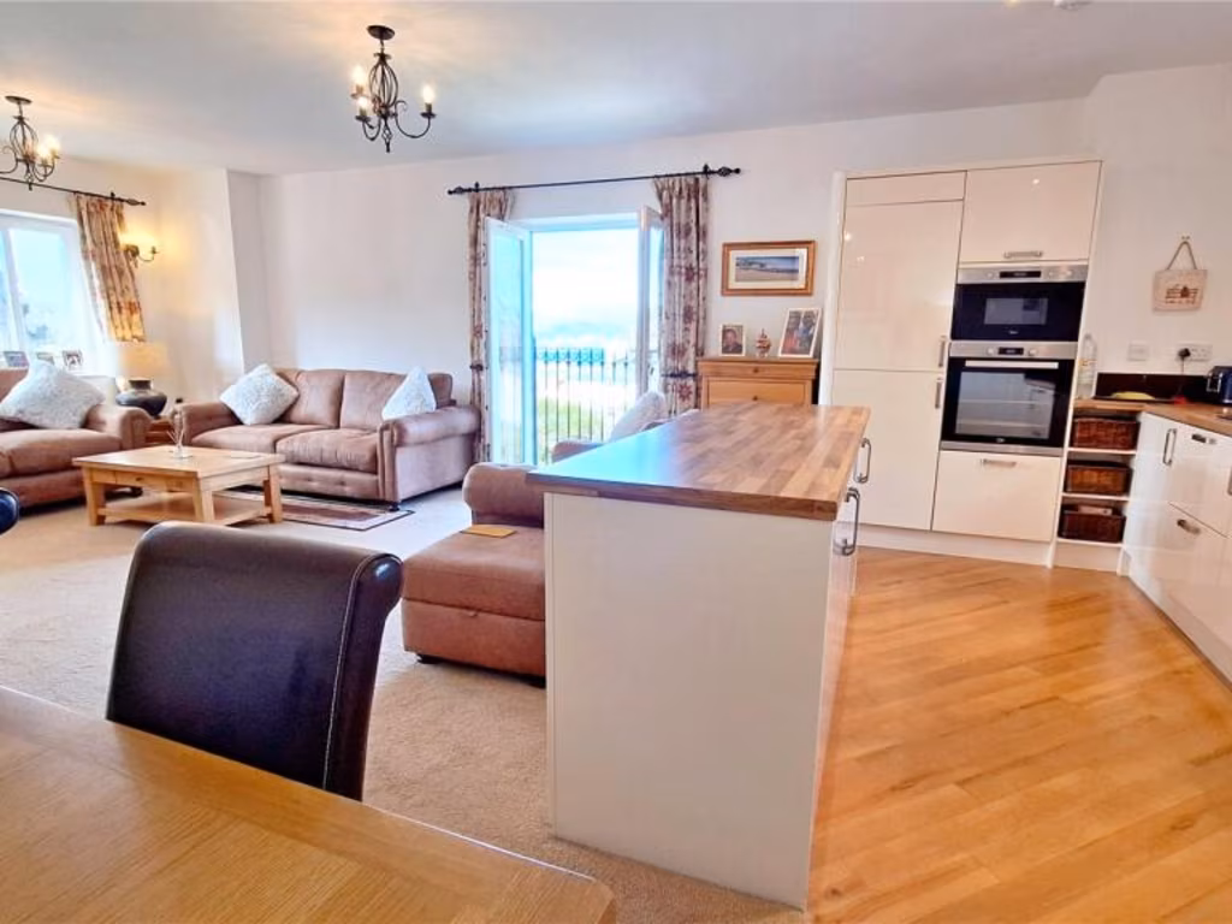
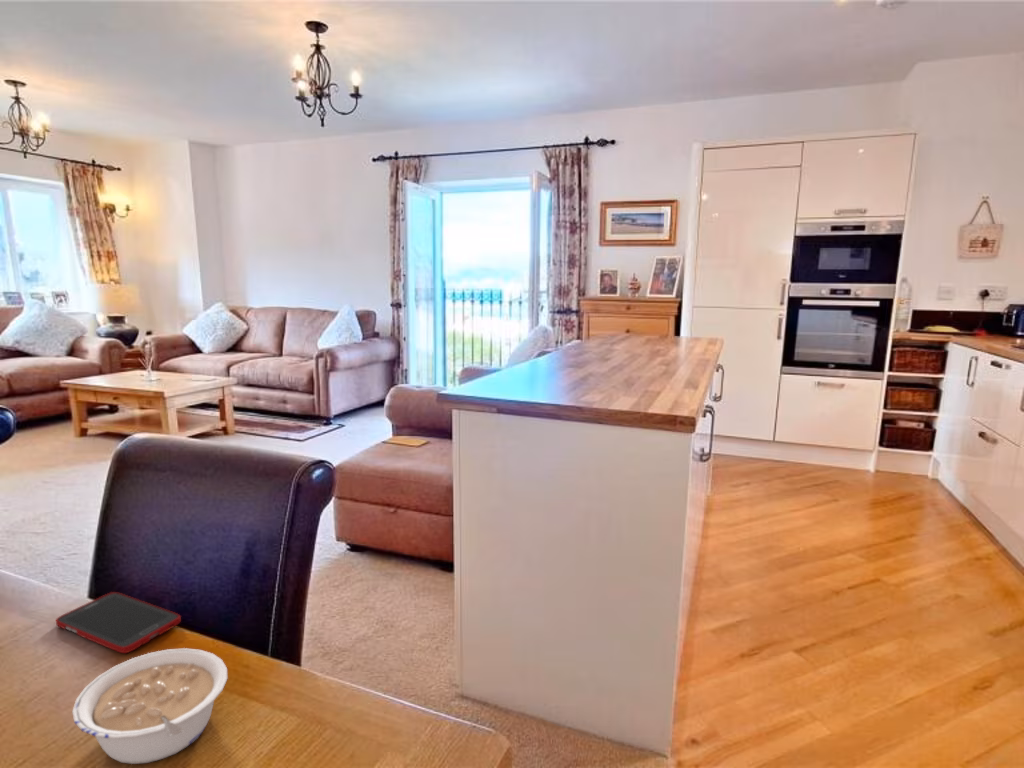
+ legume (160, 705)
+ cell phone (118, 620)
